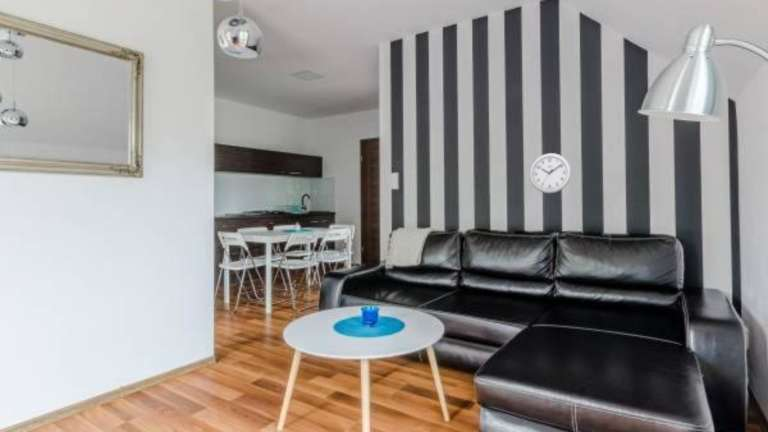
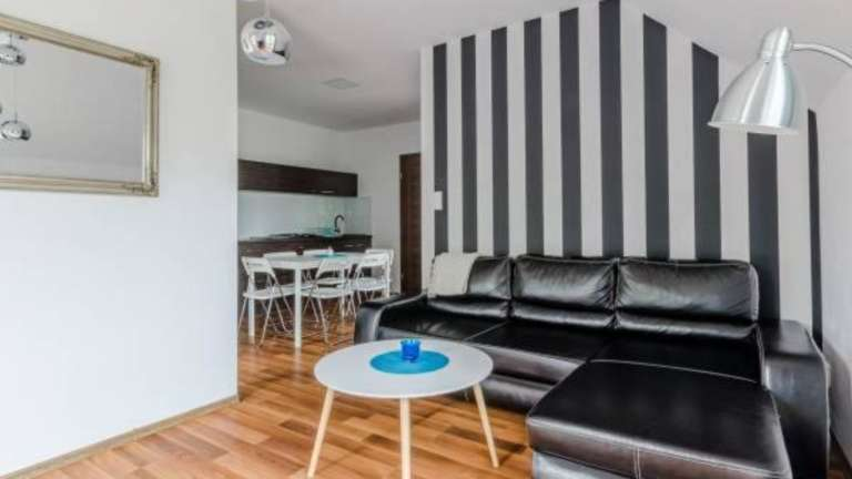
- wall clock (549, 173)
